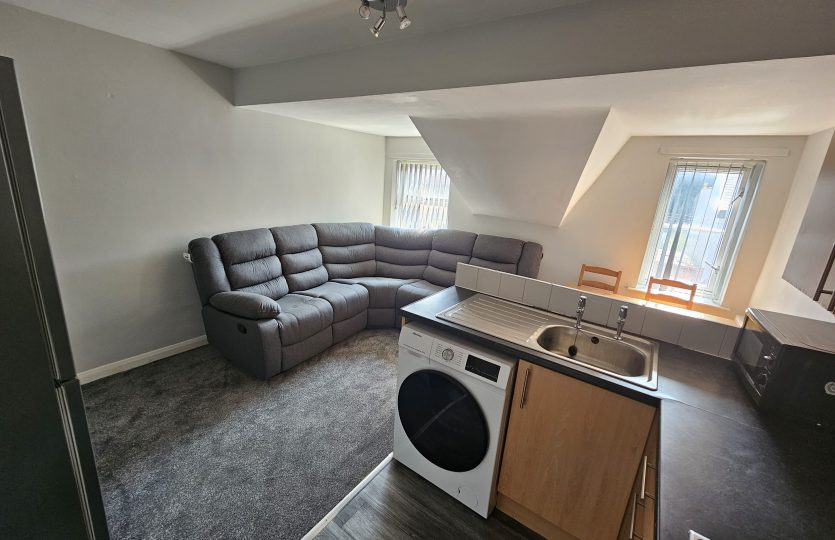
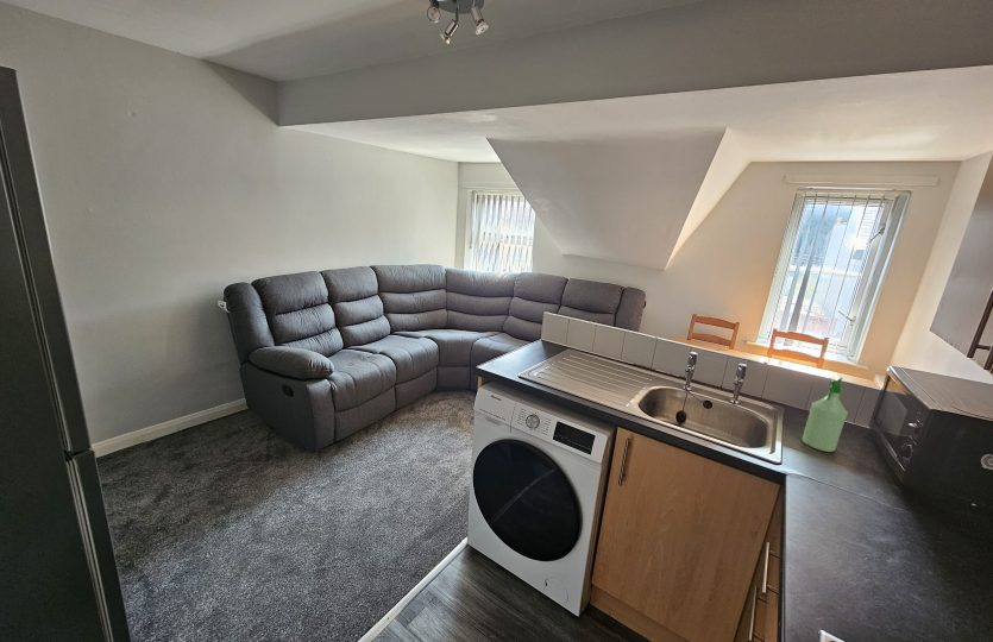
+ spray bottle (828, 411)
